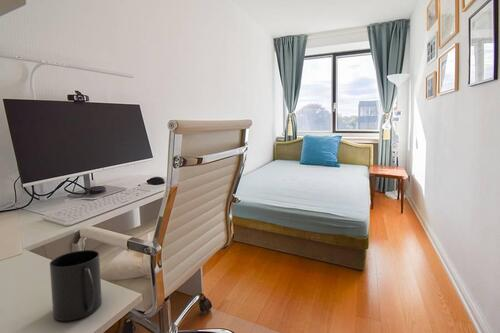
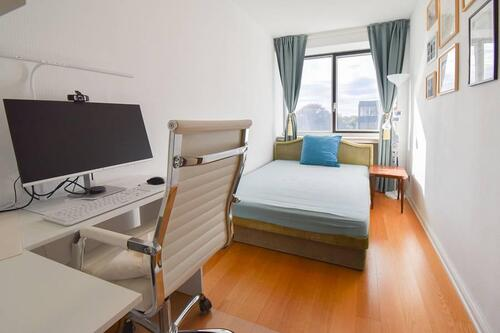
- mug (79, 285)
